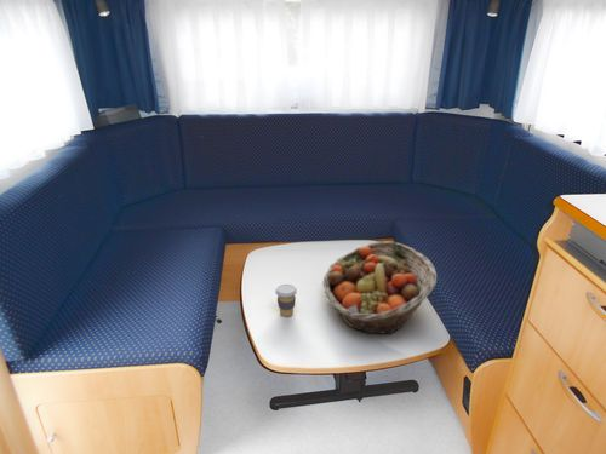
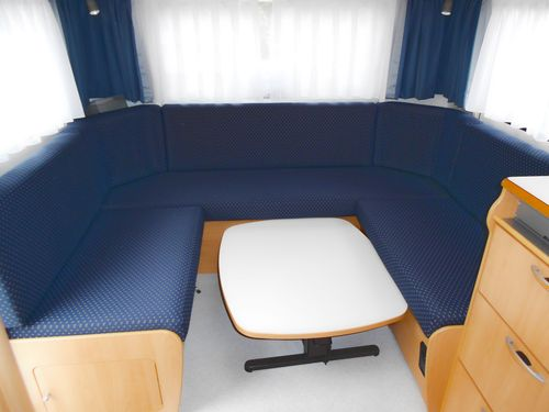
- fruit basket (376, 285)
- coffee cup (286, 300)
